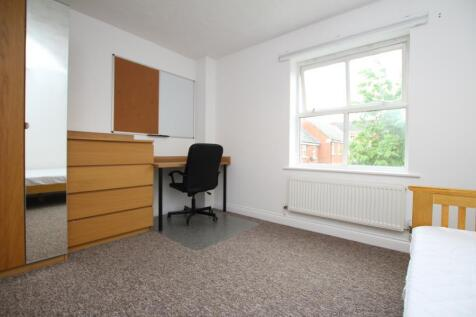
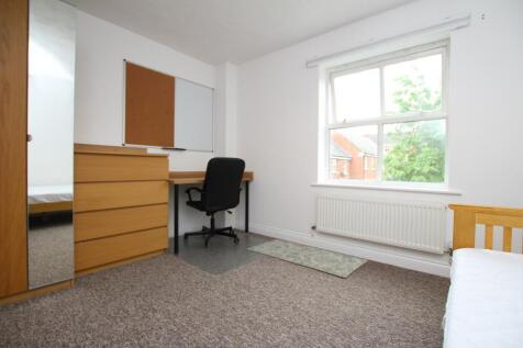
+ rug (303, 254)
